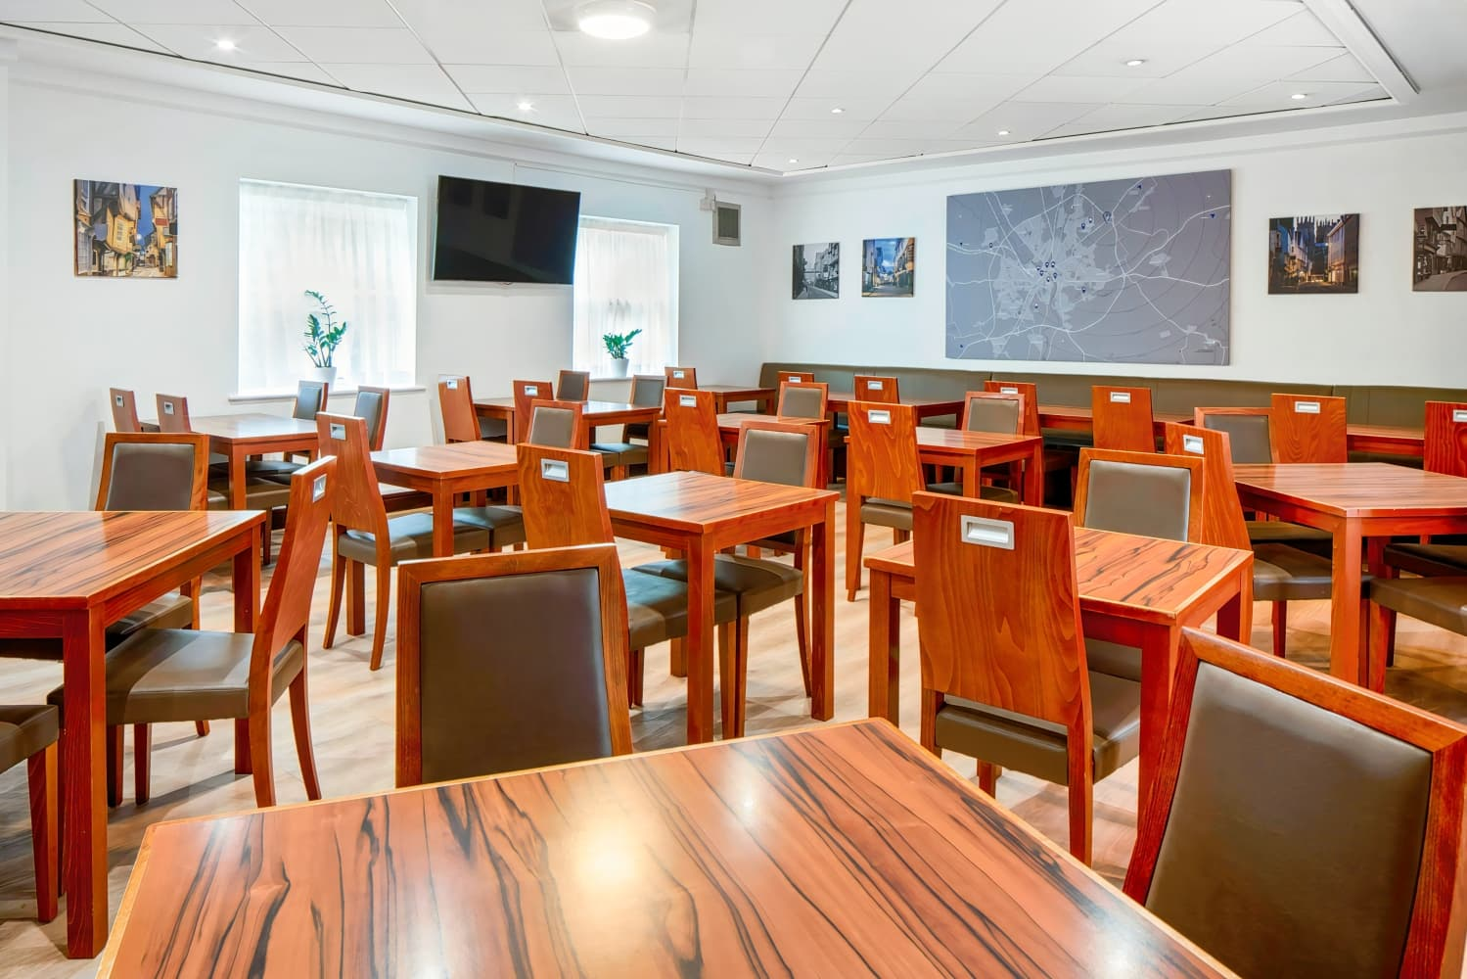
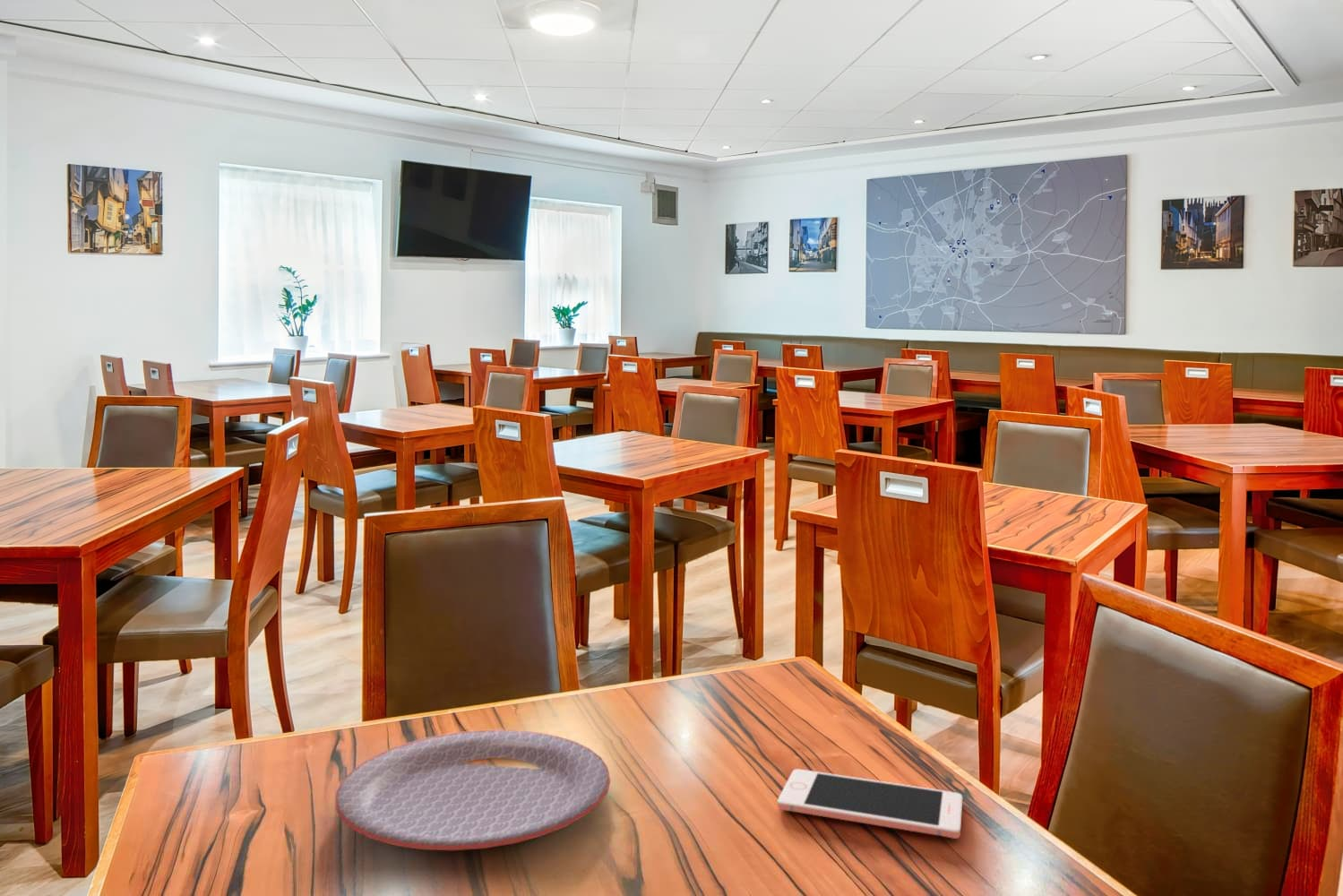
+ cell phone (870, 801)
+ plate (477, 789)
